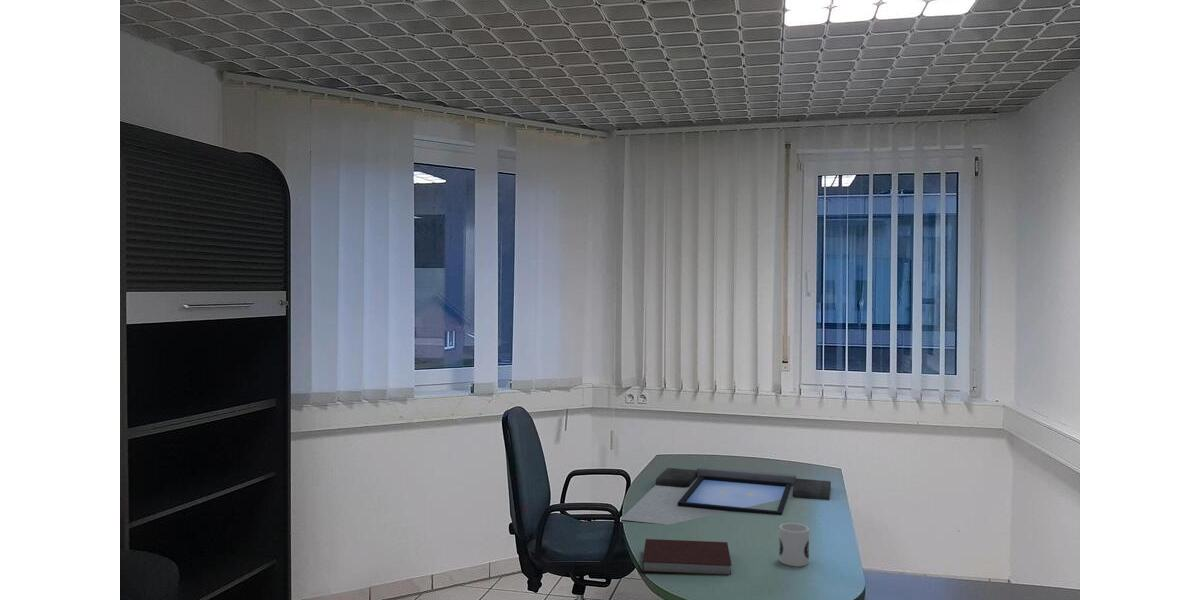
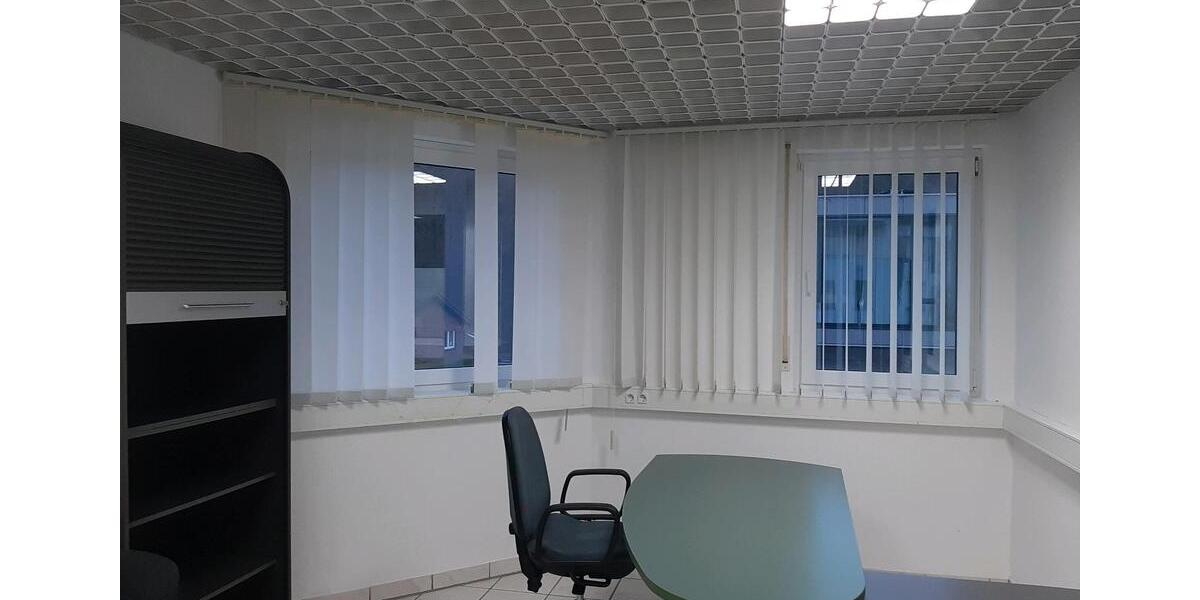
- notebook (686, 556)
- window (733, 496)
- mug (794, 542)
